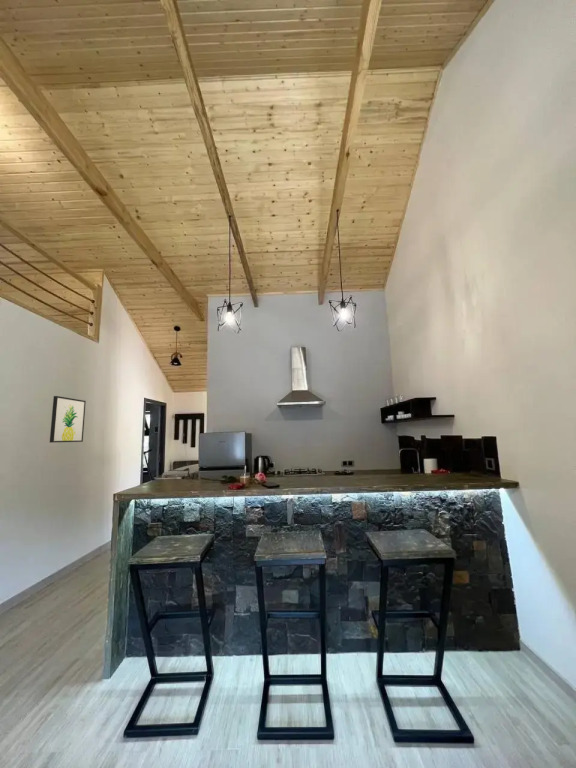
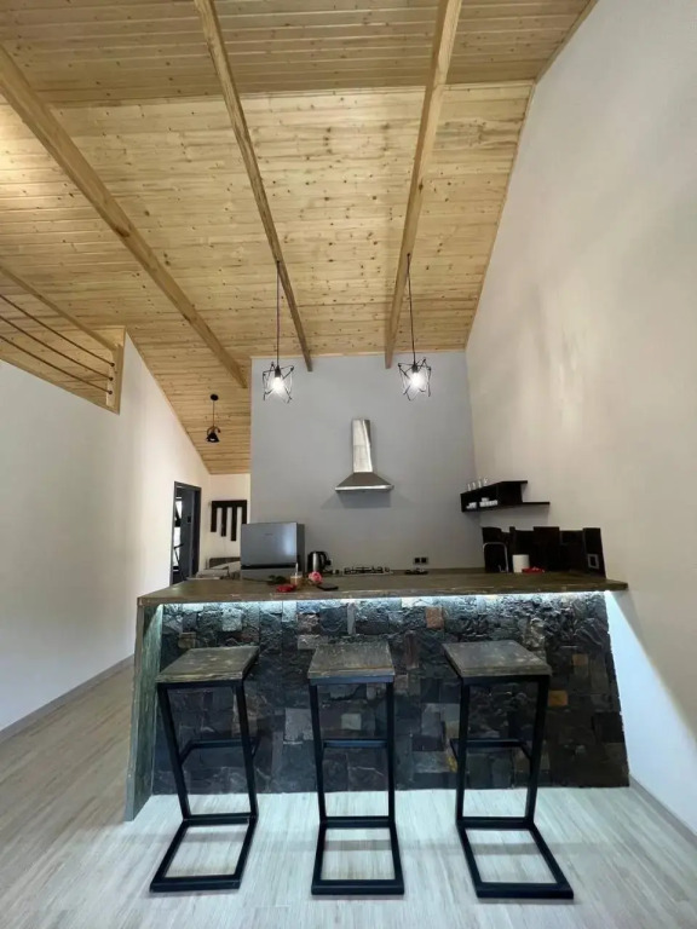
- wall art (69, 420)
